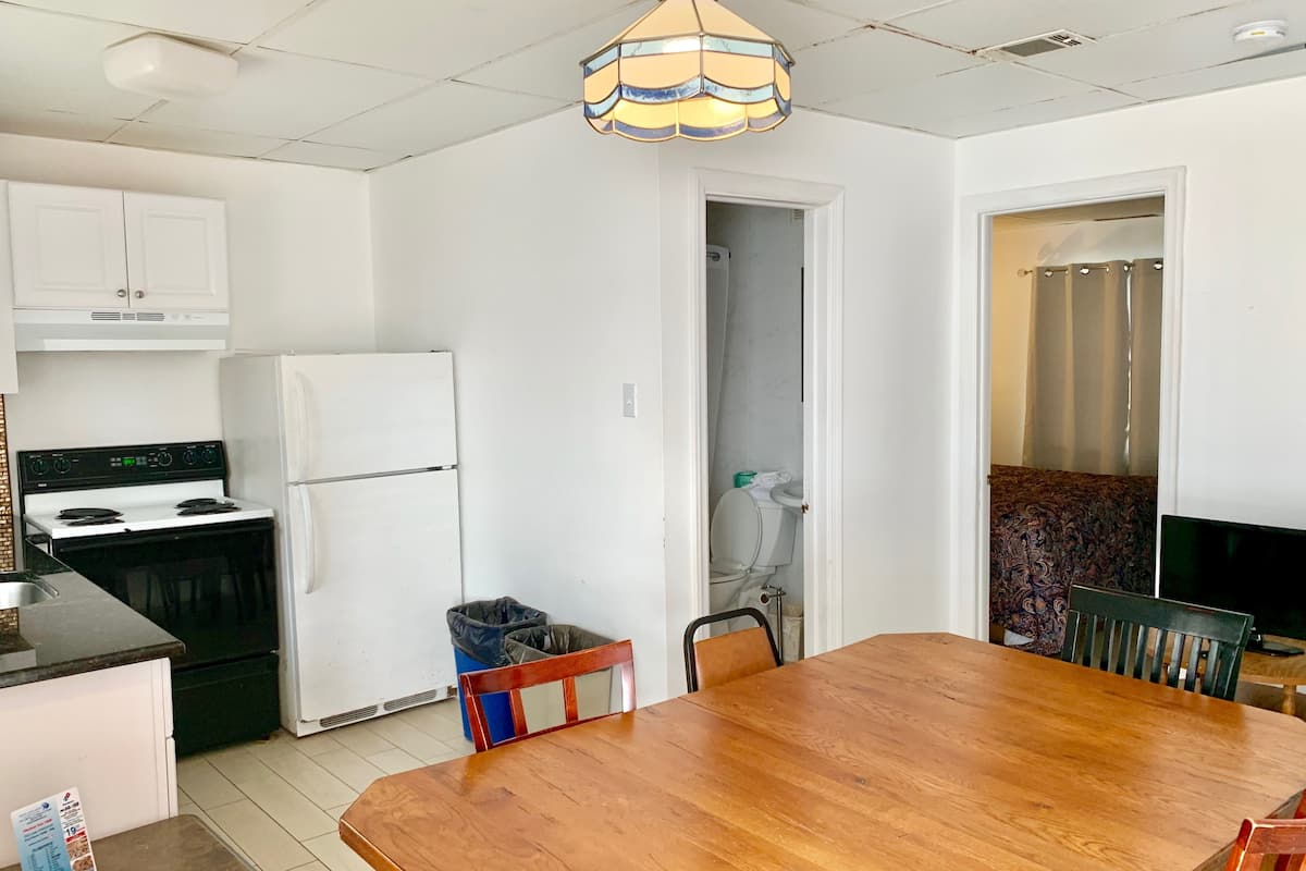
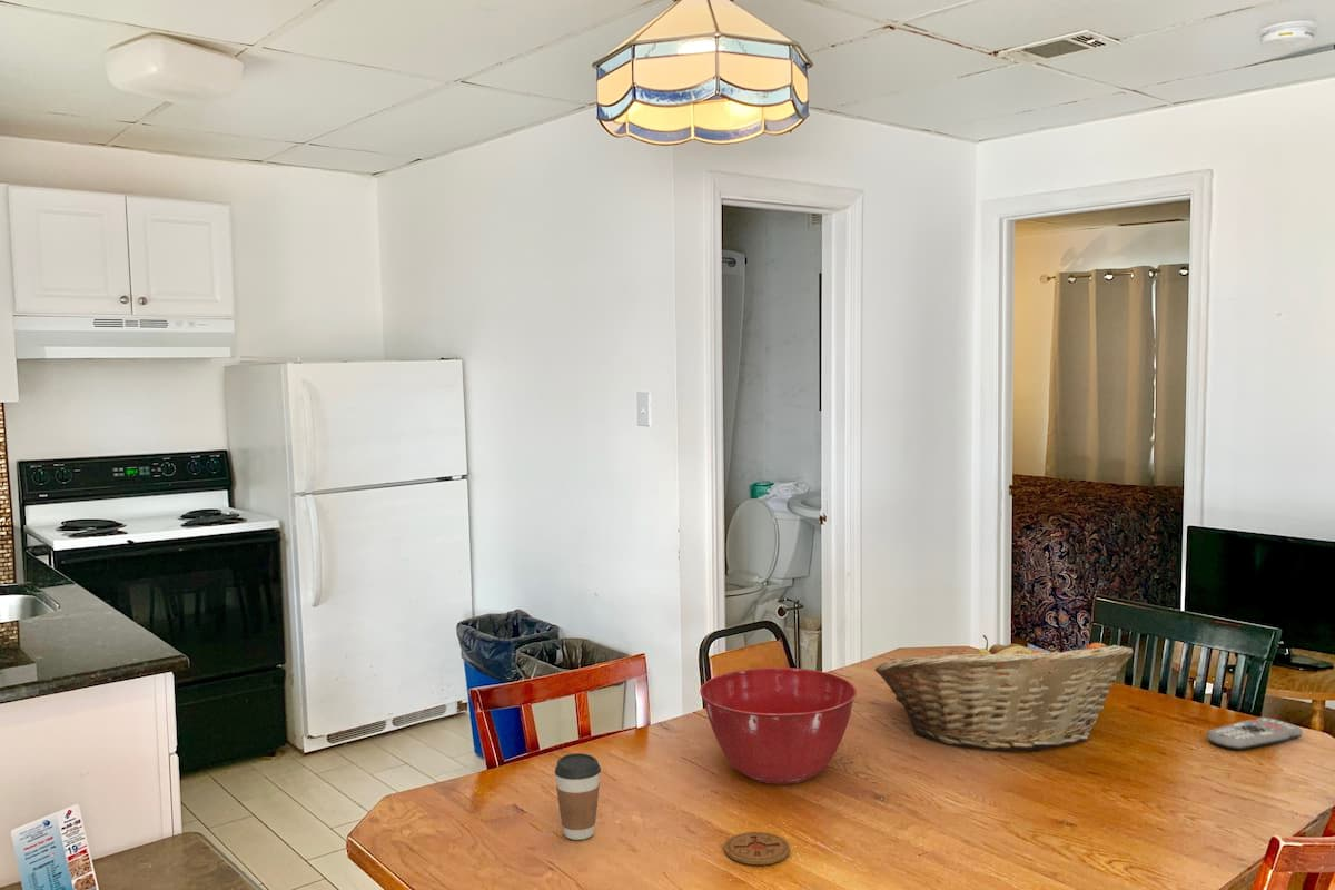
+ remote control (1252, 733)
+ coffee cup (577, 797)
+ mixing bowl (778, 729)
+ coaster (756, 848)
+ fruit basket (1001, 680)
